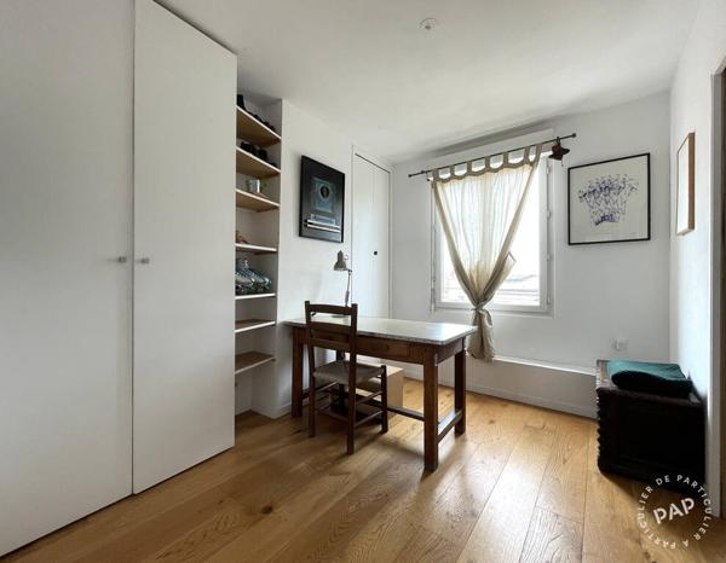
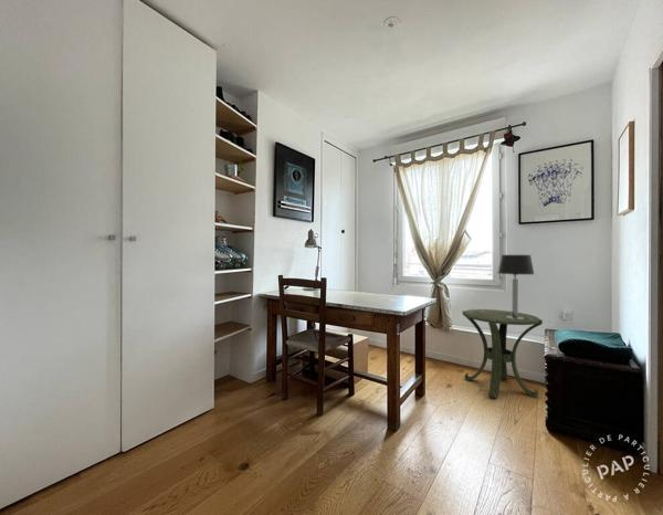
+ side table (498, 350)
+ table lamp (515, 286)
